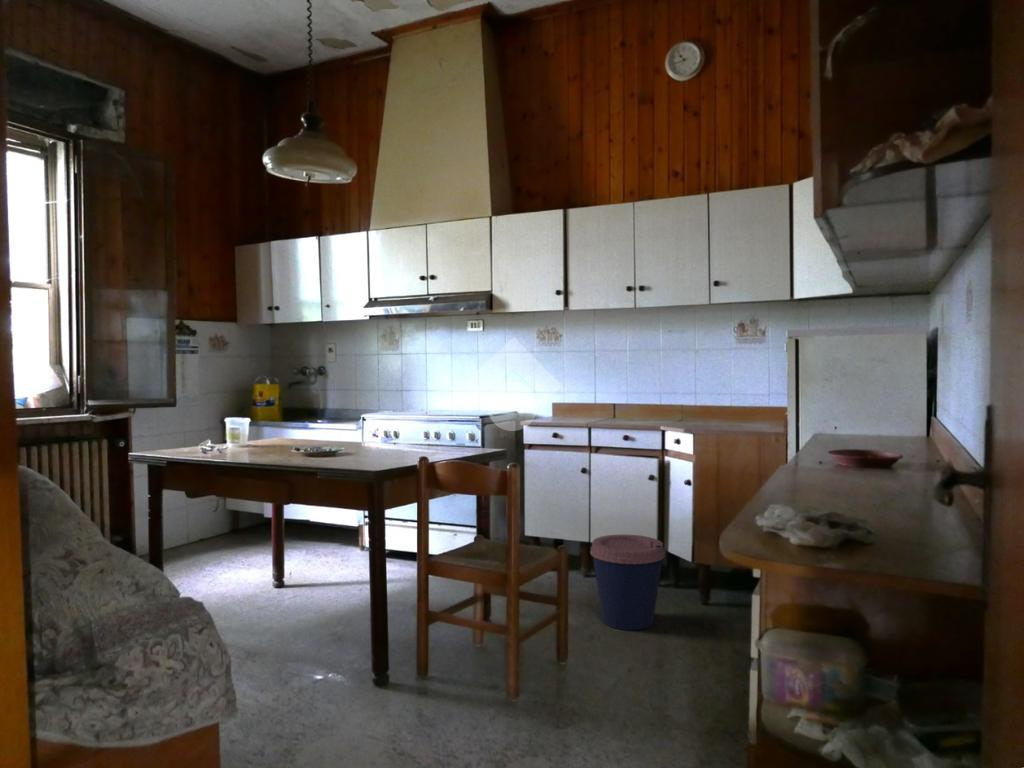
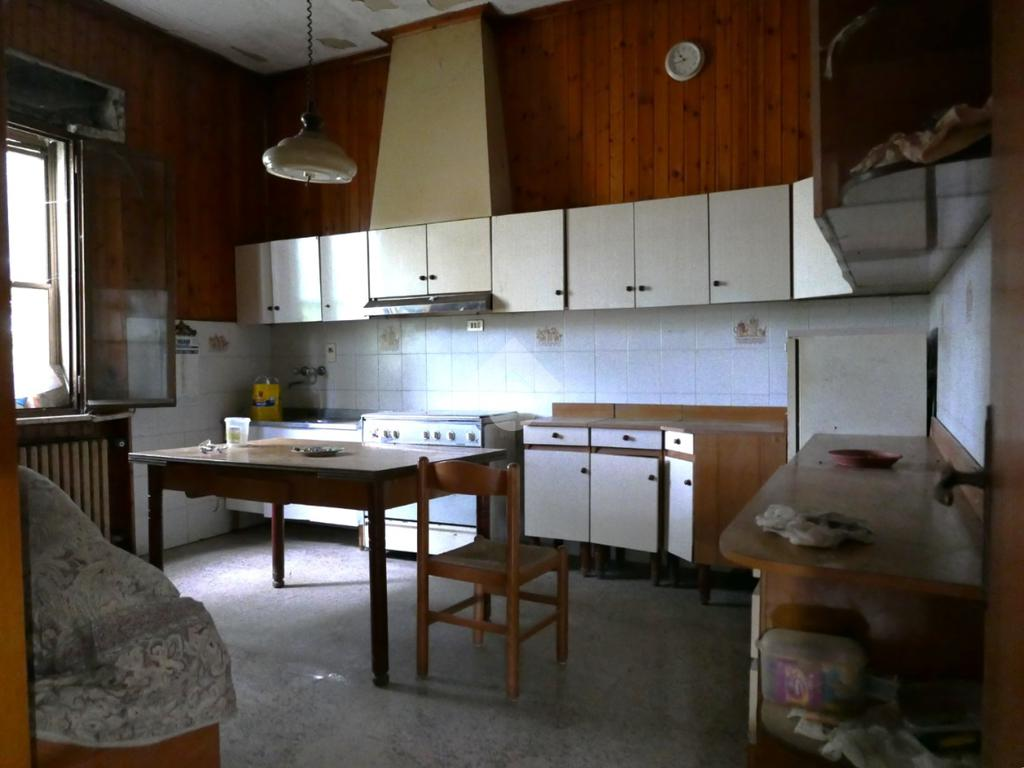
- coffee cup (627, 581)
